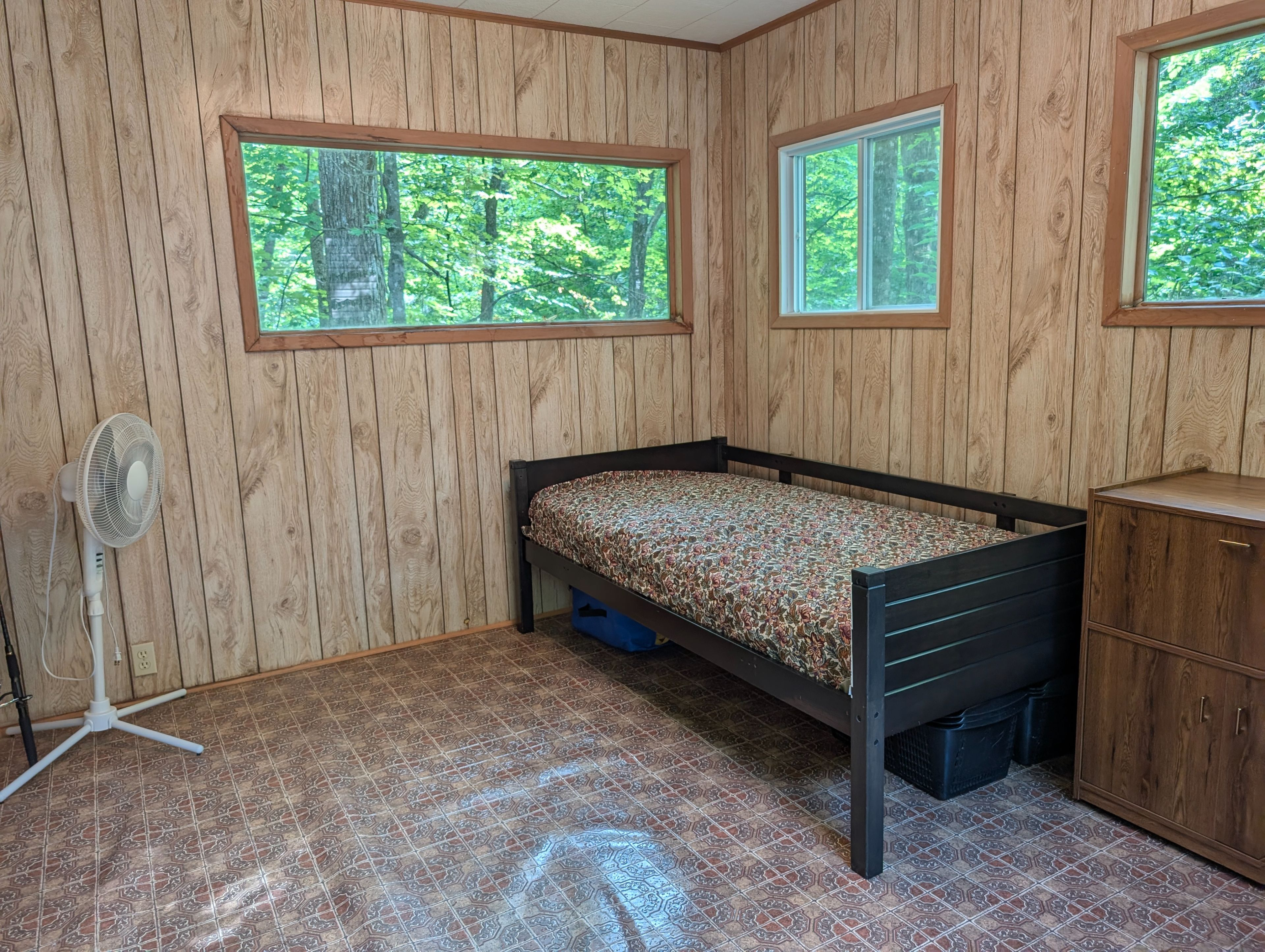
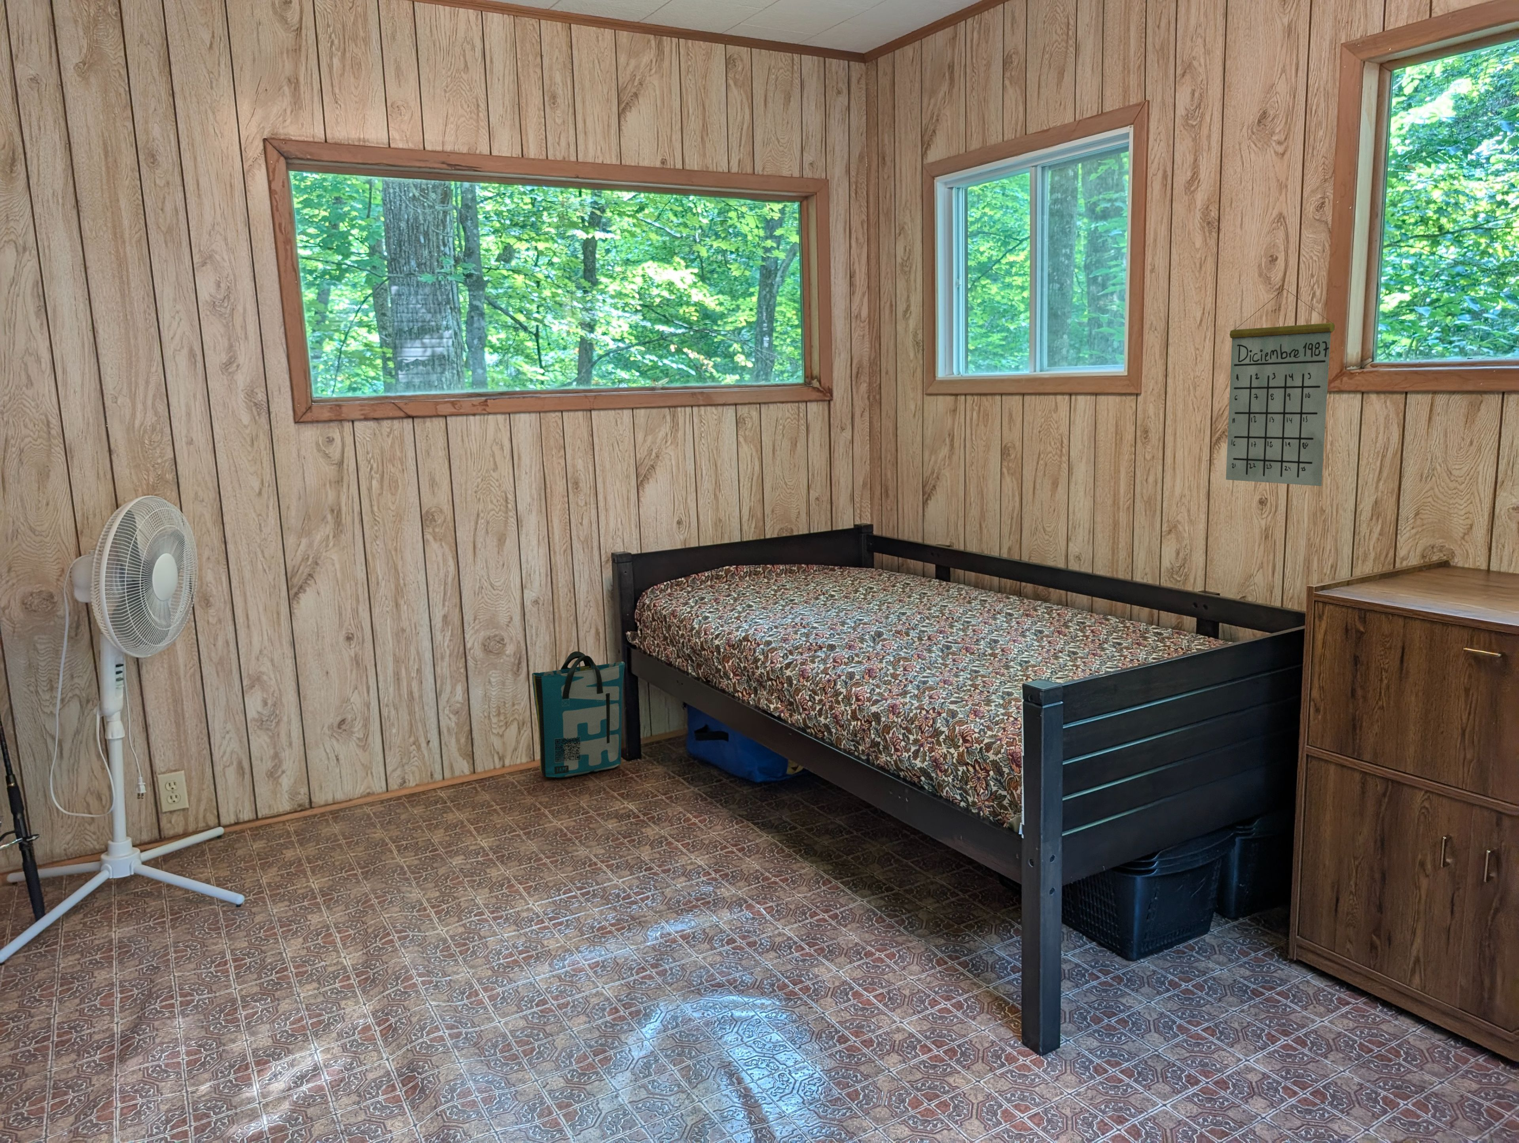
+ tote bag (576, 710)
+ calendar (1276, 387)
